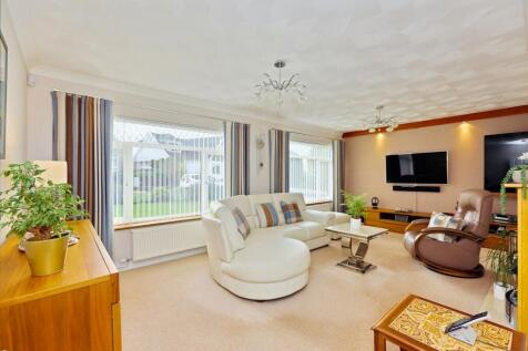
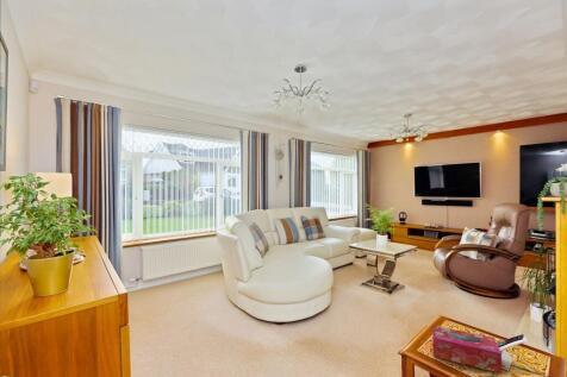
+ tissue box (463, 346)
